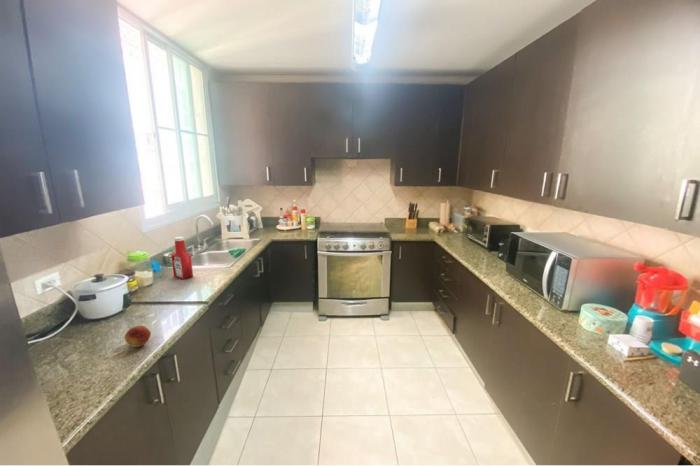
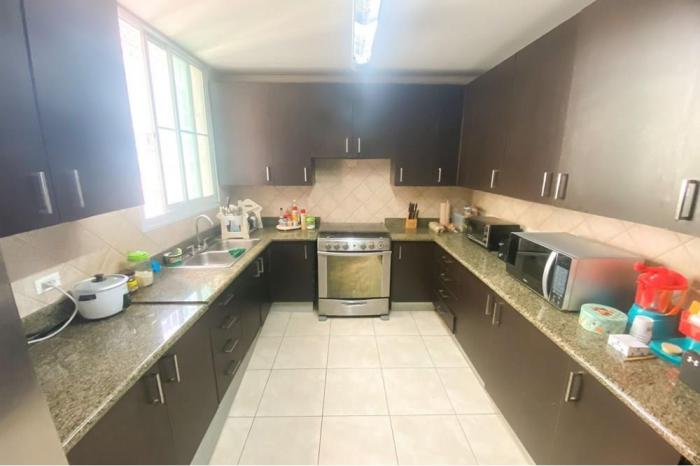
- soap bottle (181, 257)
- fruit (137, 336)
